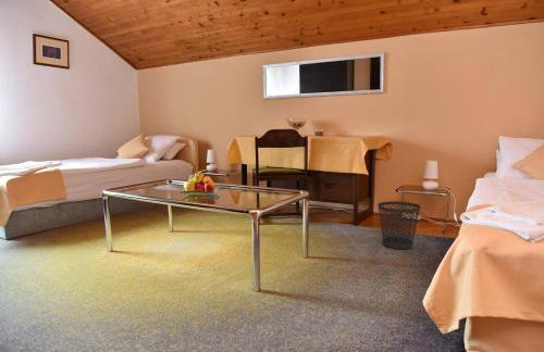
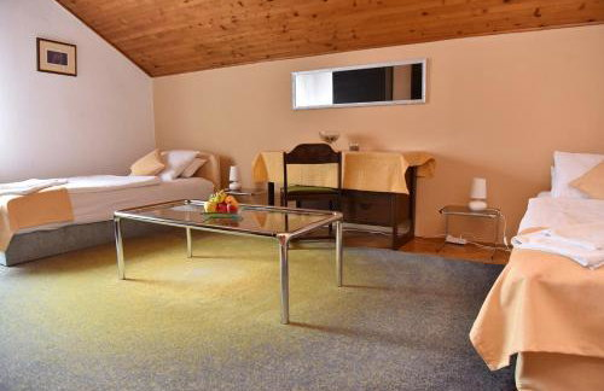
- wastebasket (397, 225)
